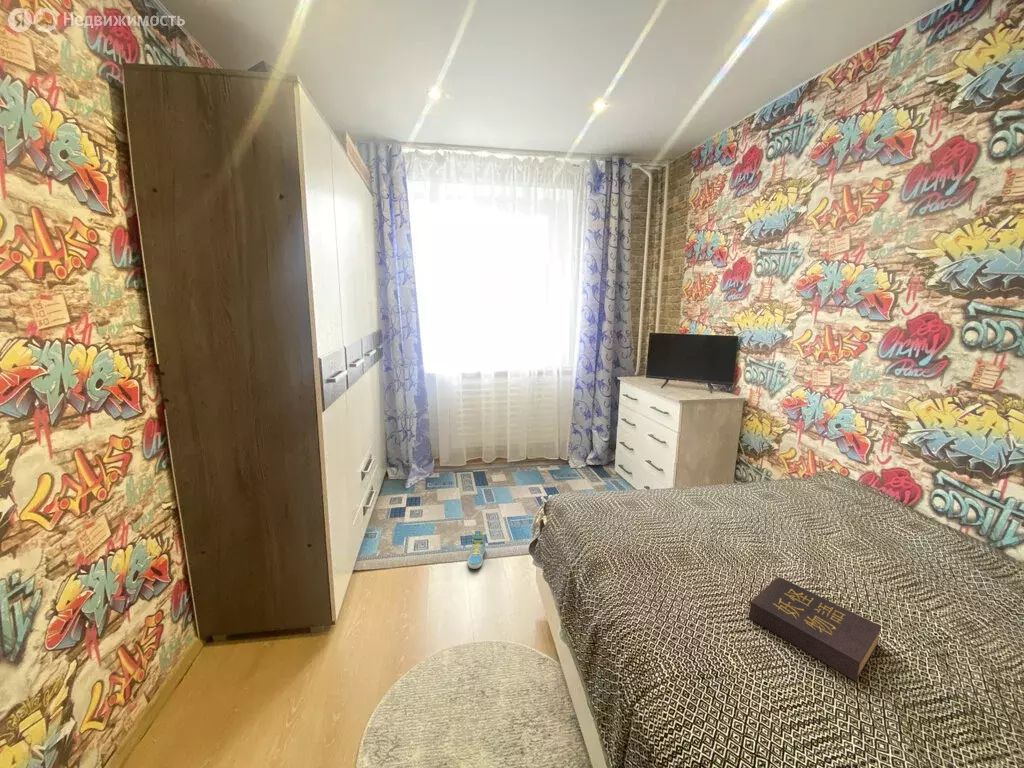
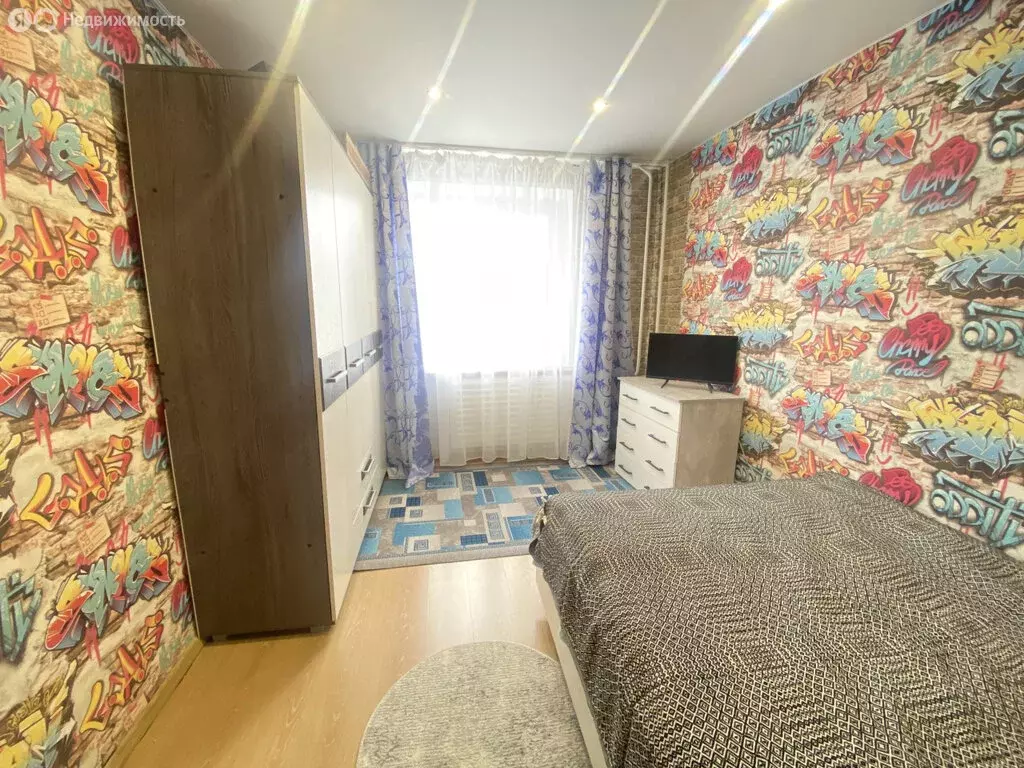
- sneaker (476, 547)
- hardback book (812, 621)
